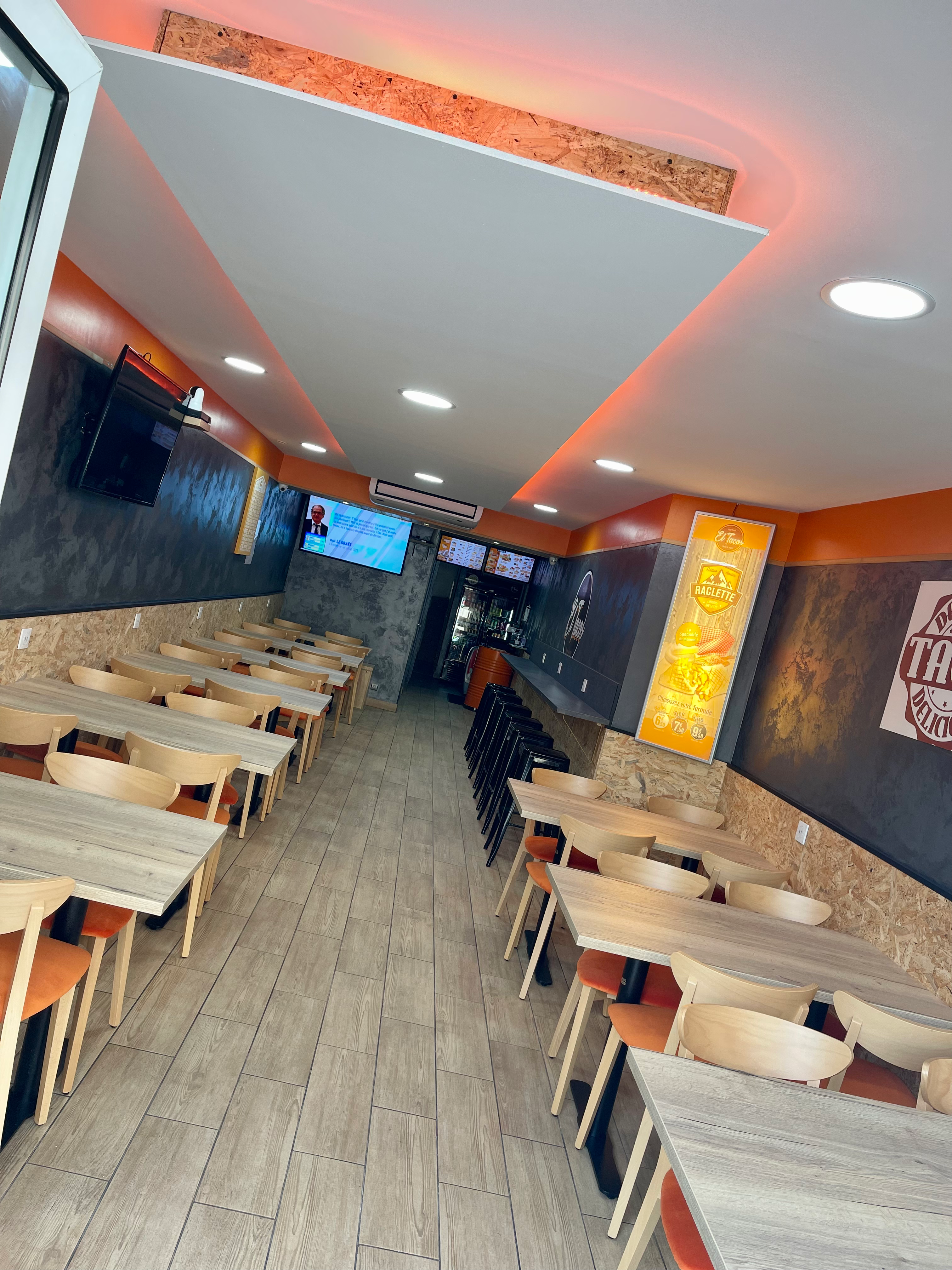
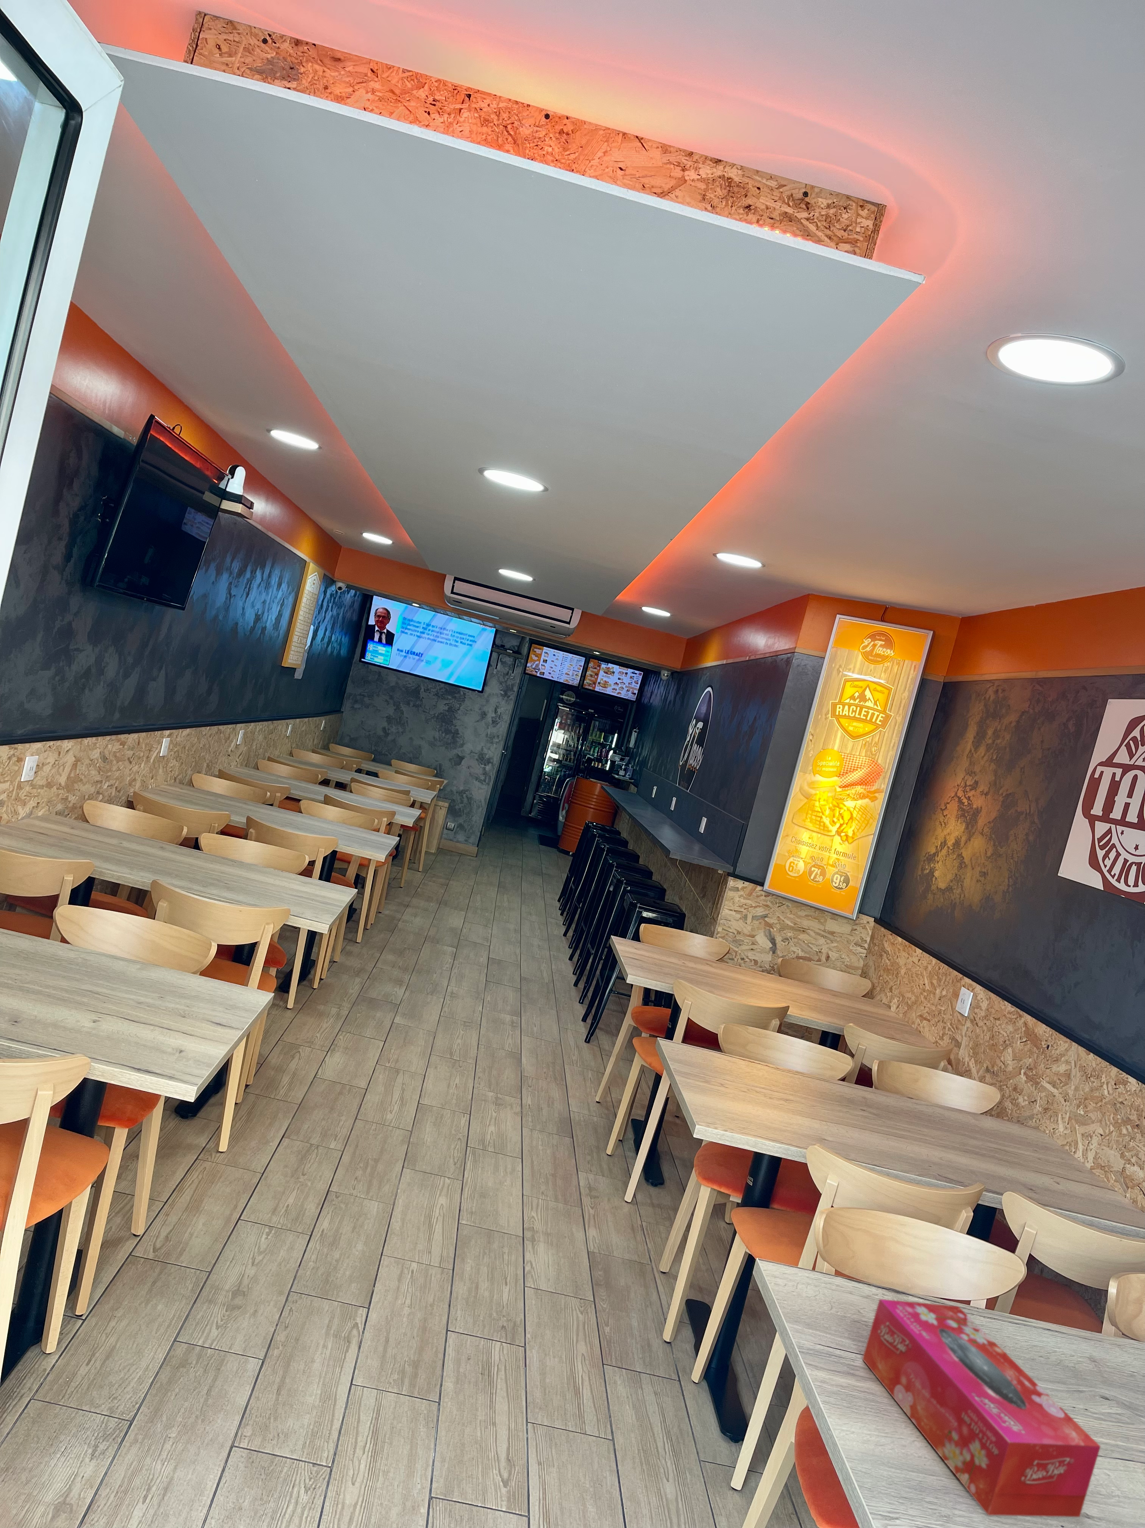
+ tissue box (972, 1399)
